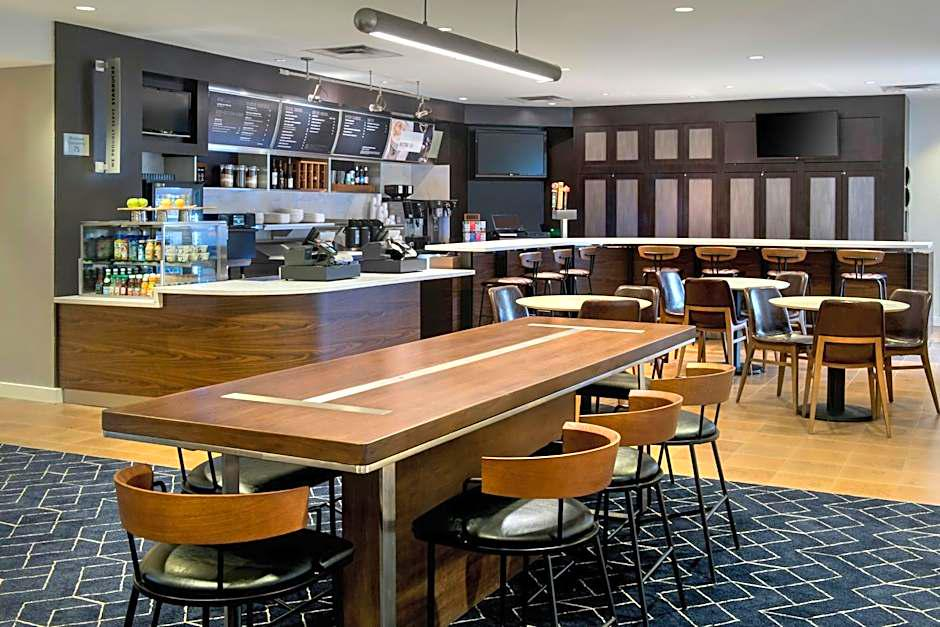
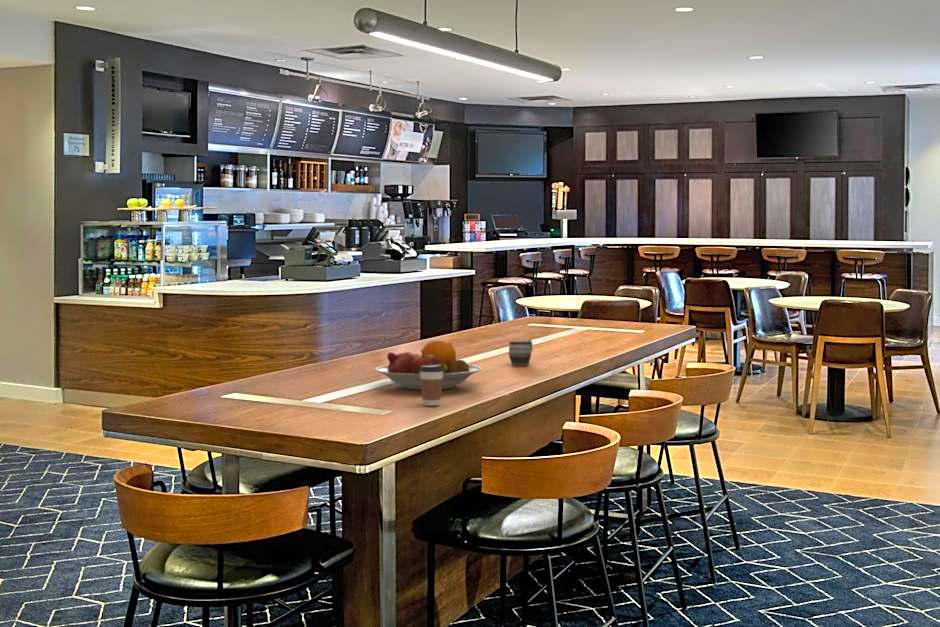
+ fruit bowl (428, 364)
+ mug (521, 352)
+ coffee cup (431, 385)
